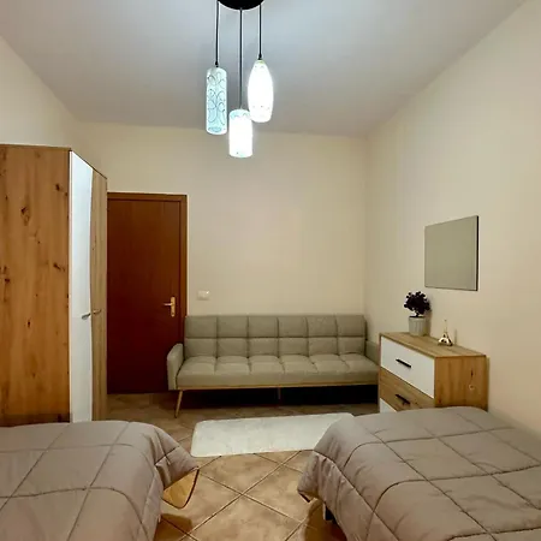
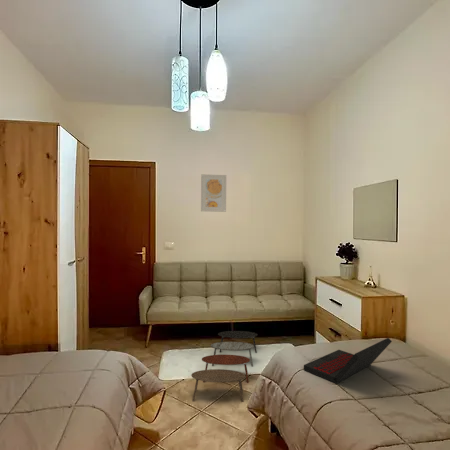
+ laptop (347, 354)
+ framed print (213, 193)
+ coffee table (229, 360)
